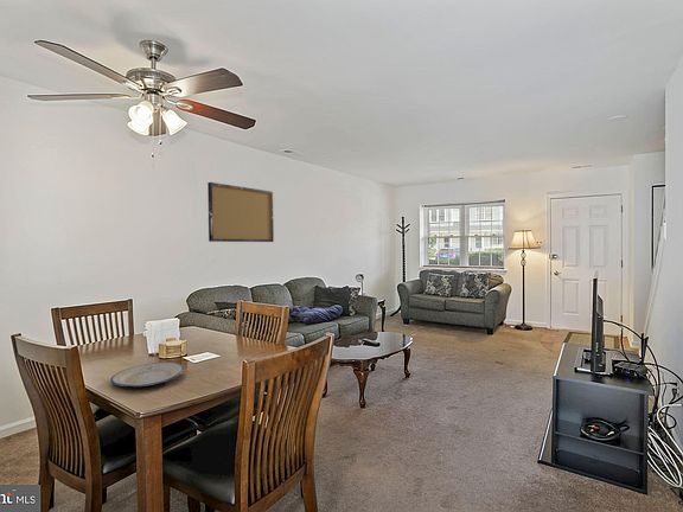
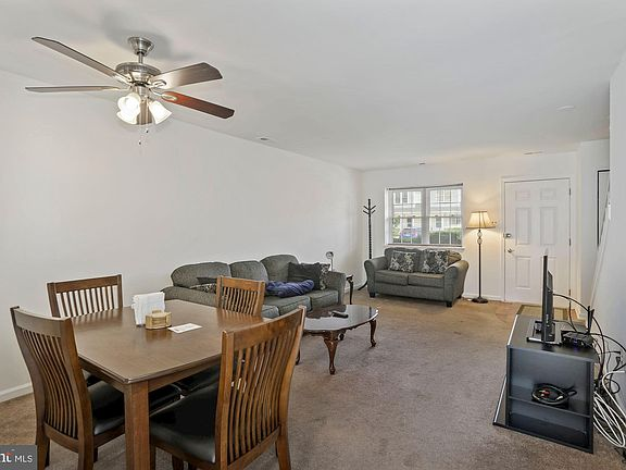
- wall art (243, 215)
- plate (148, 375)
